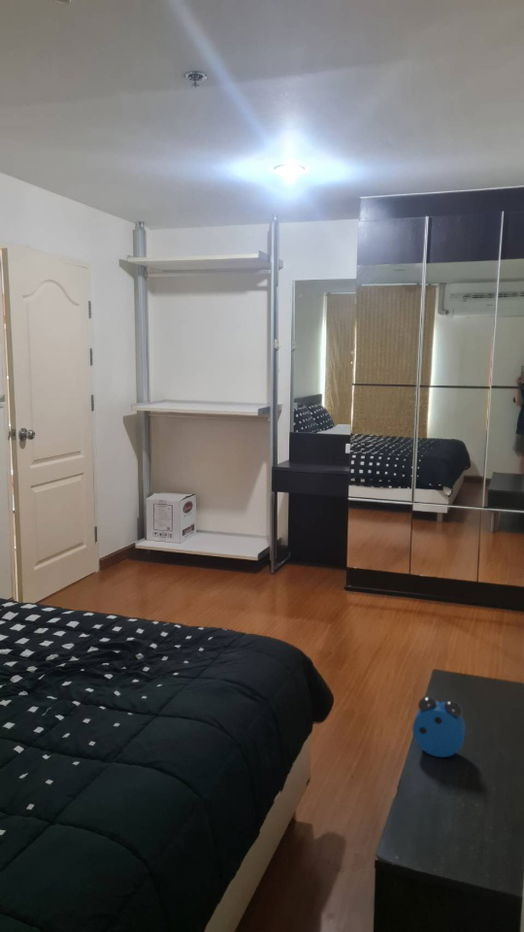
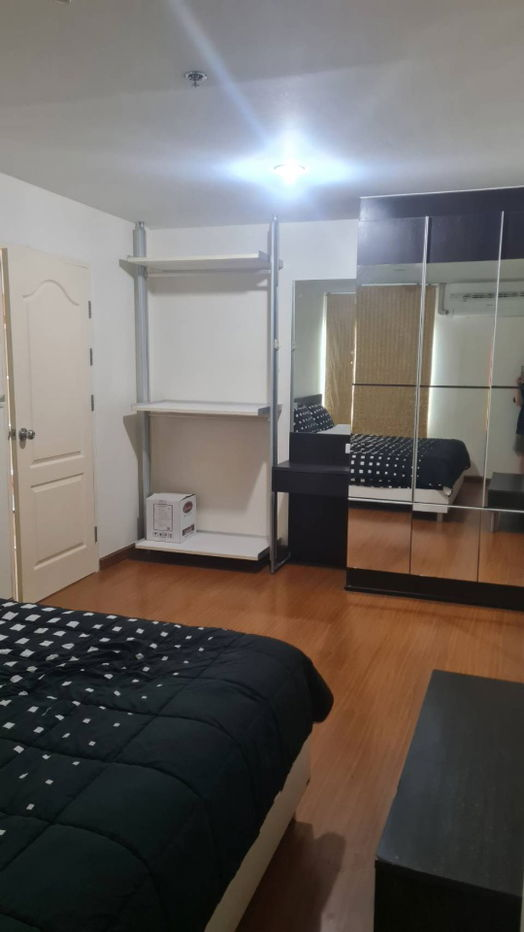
- alarm clock (438, 726)
